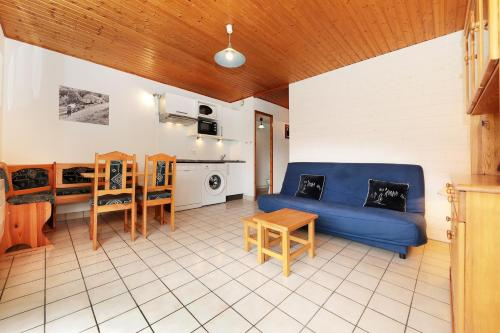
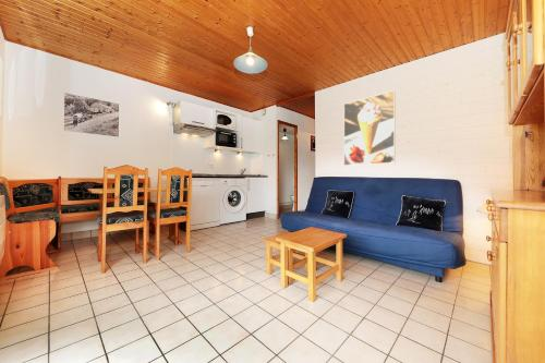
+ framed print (367, 131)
